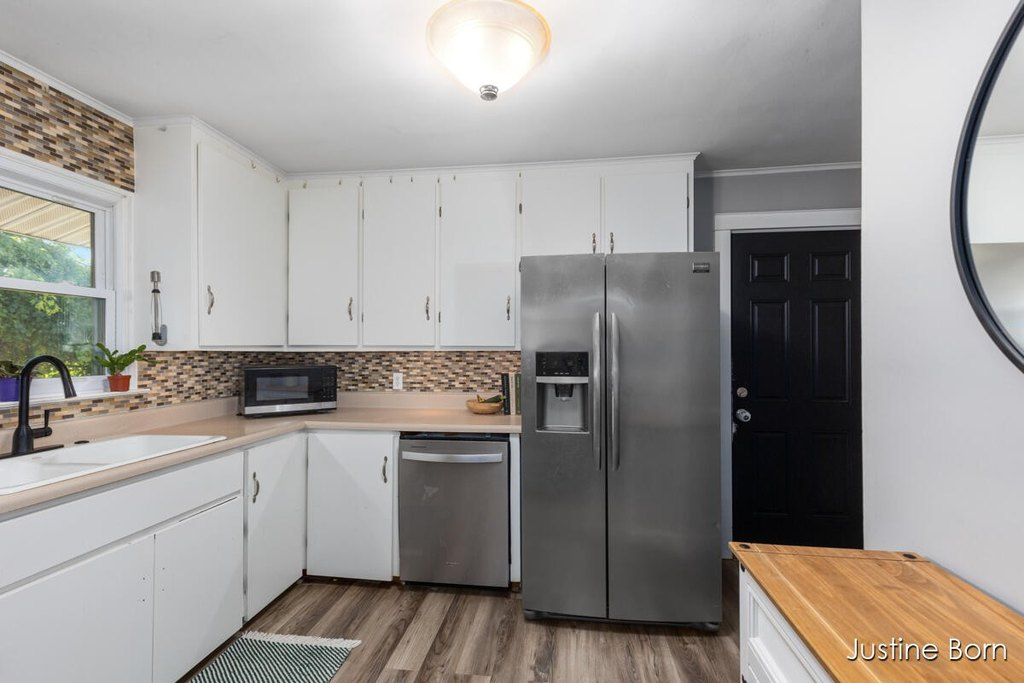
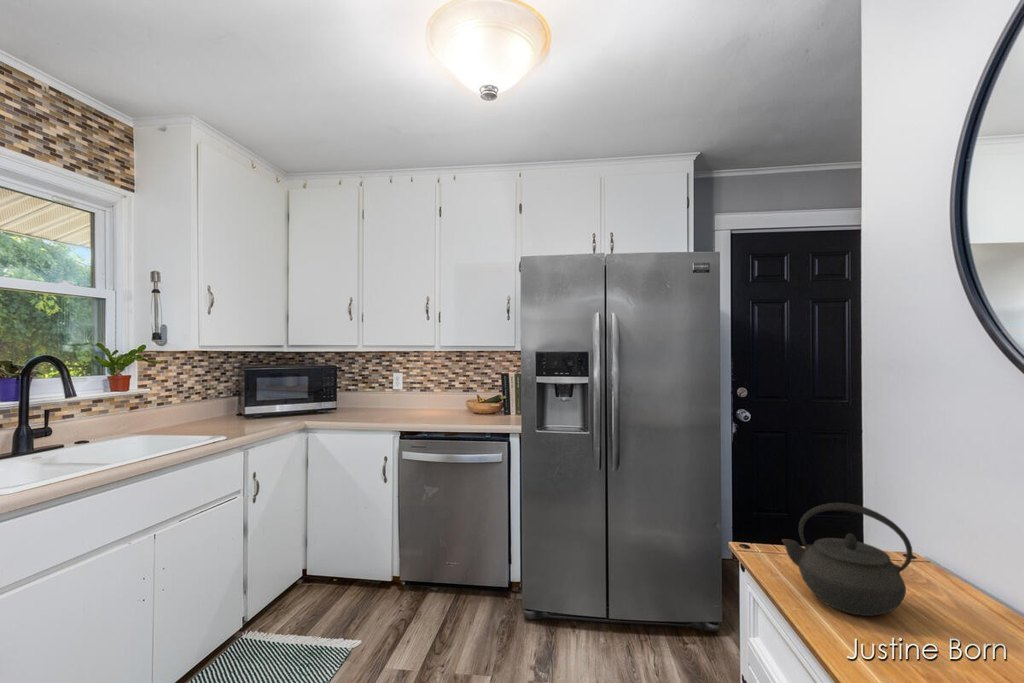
+ kettle (842, 551)
